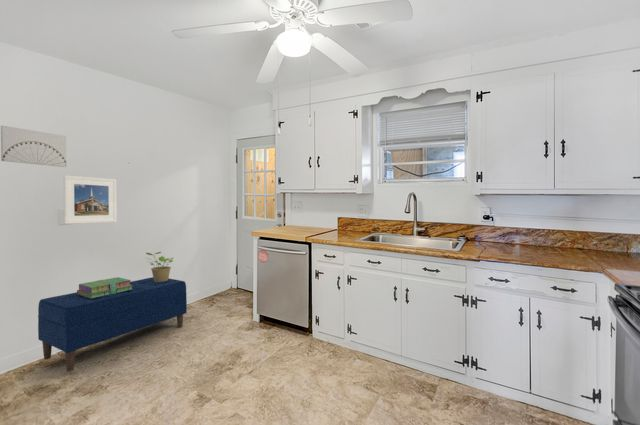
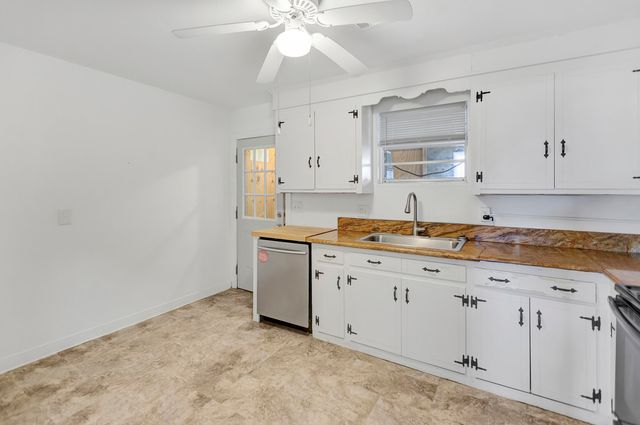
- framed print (91, 200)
- potted plant (159, 264)
- wall art (35, 147)
- stack of books (105, 286)
- bench (120, 315)
